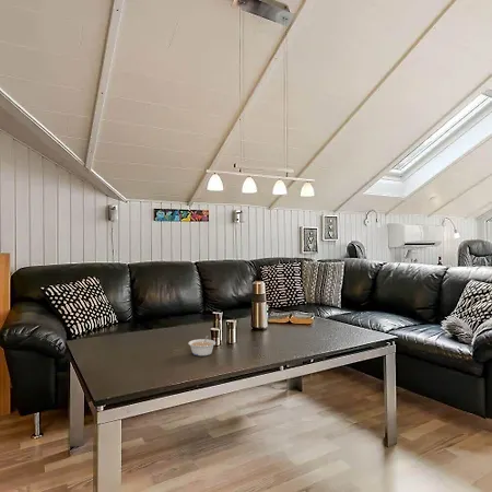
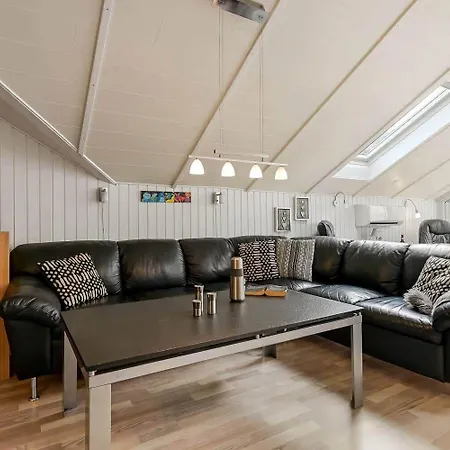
- legume (201, 347)
